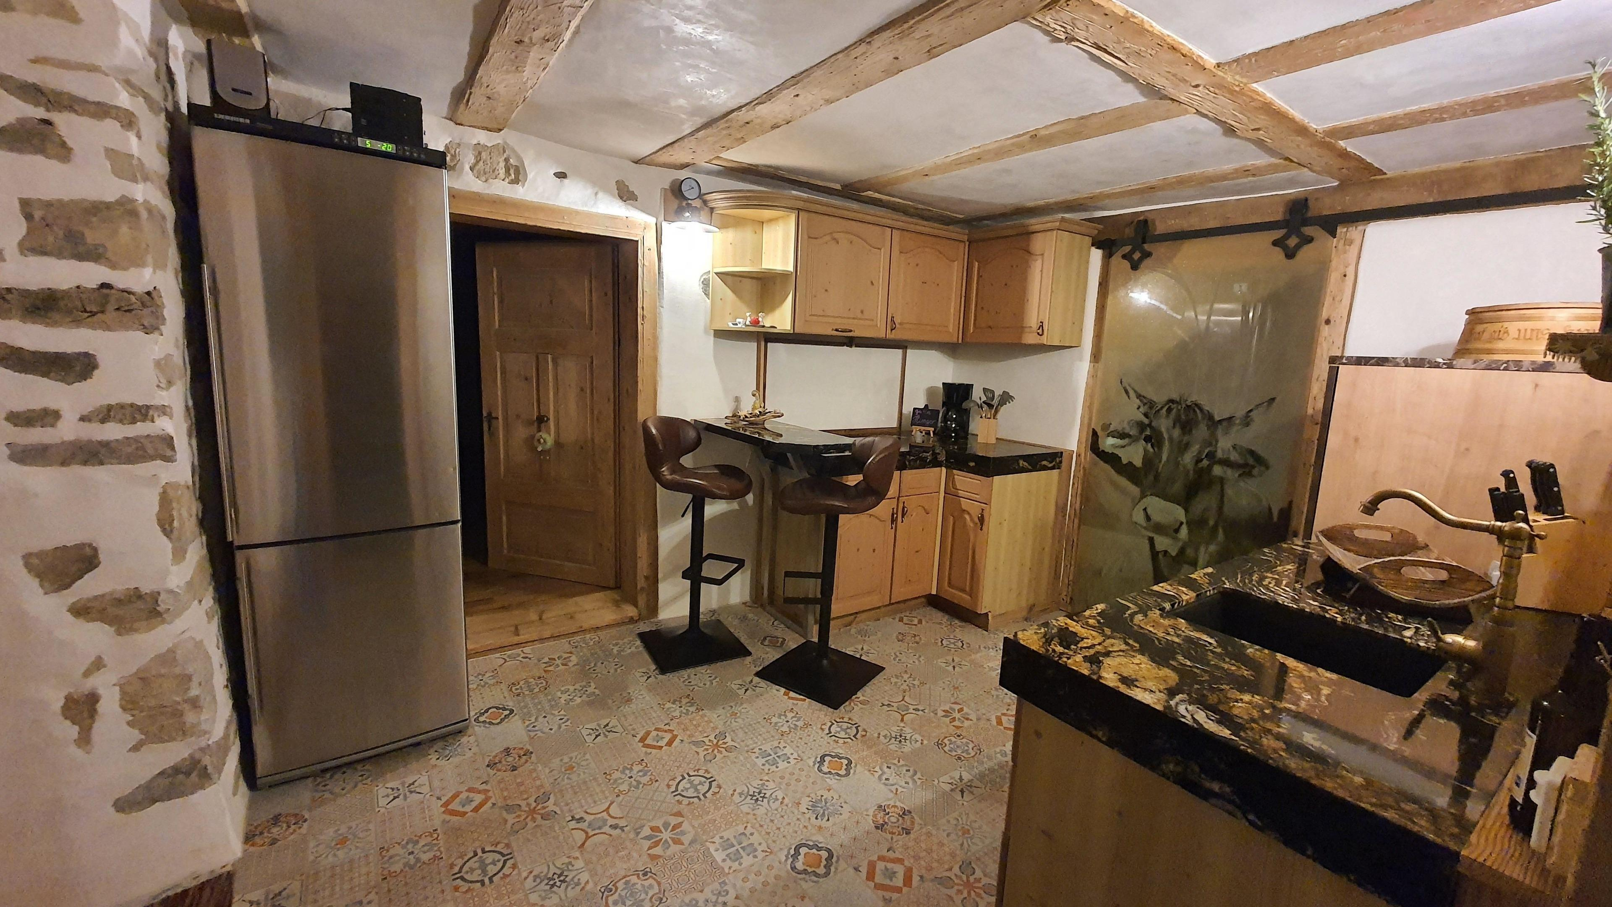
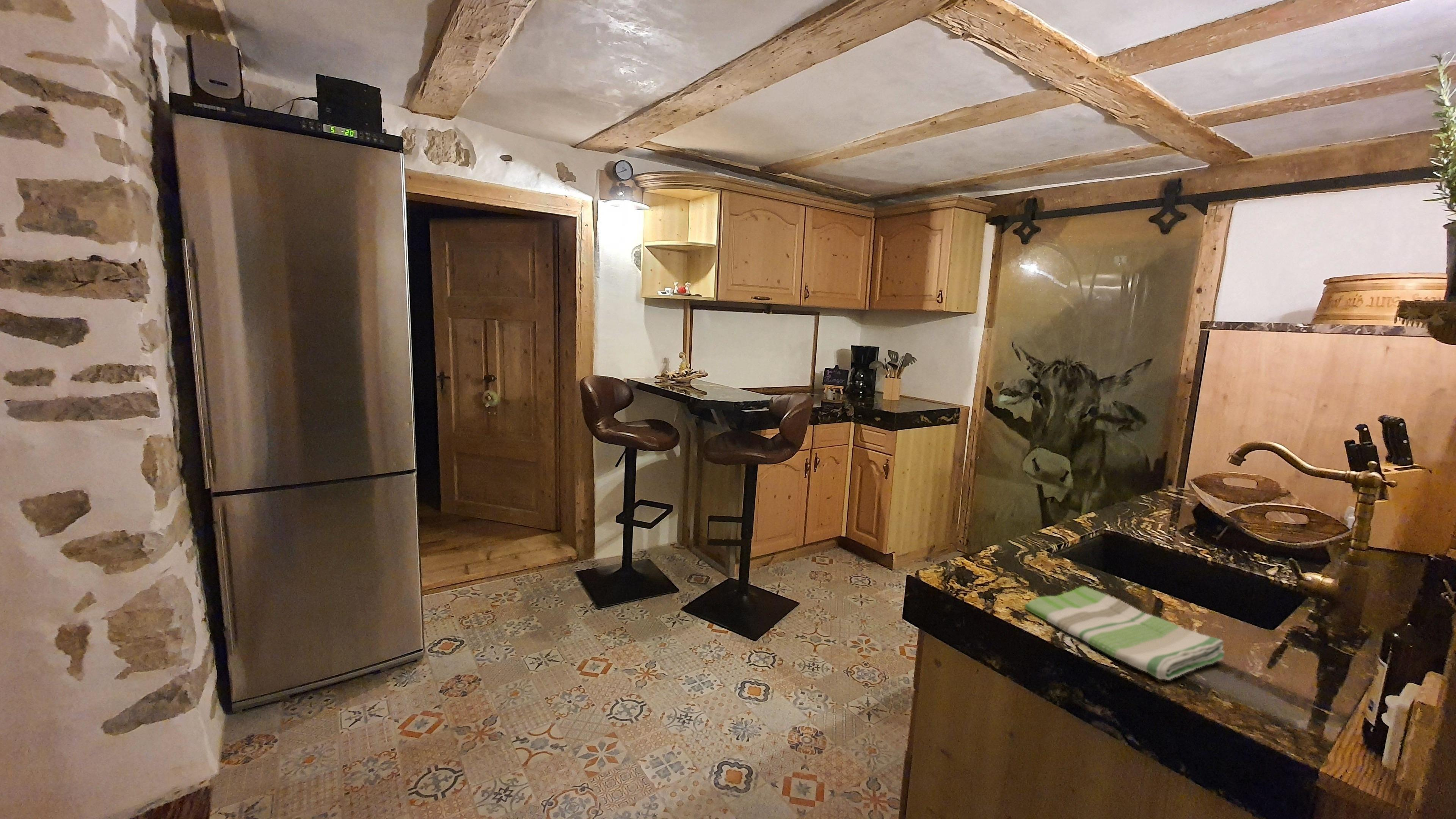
+ dish towel (1119, 624)
